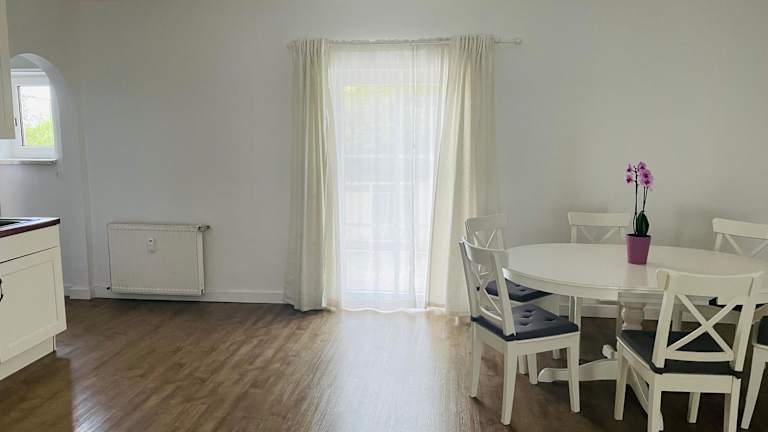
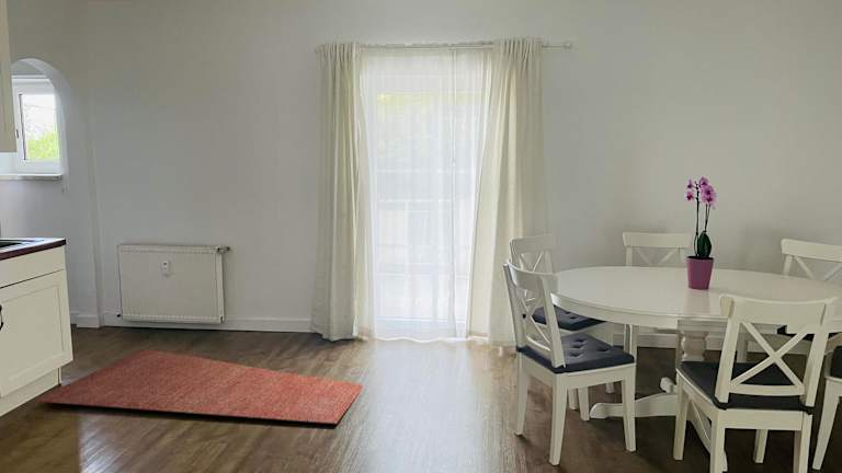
+ rug (227, 378)
